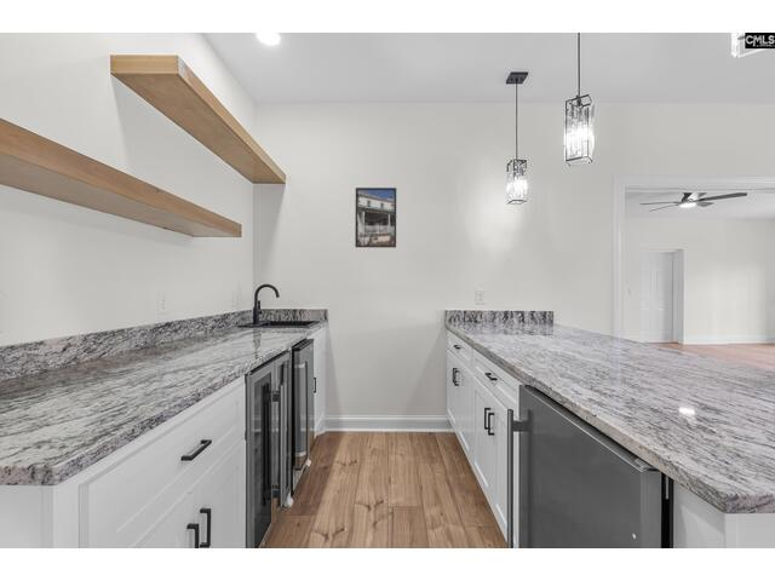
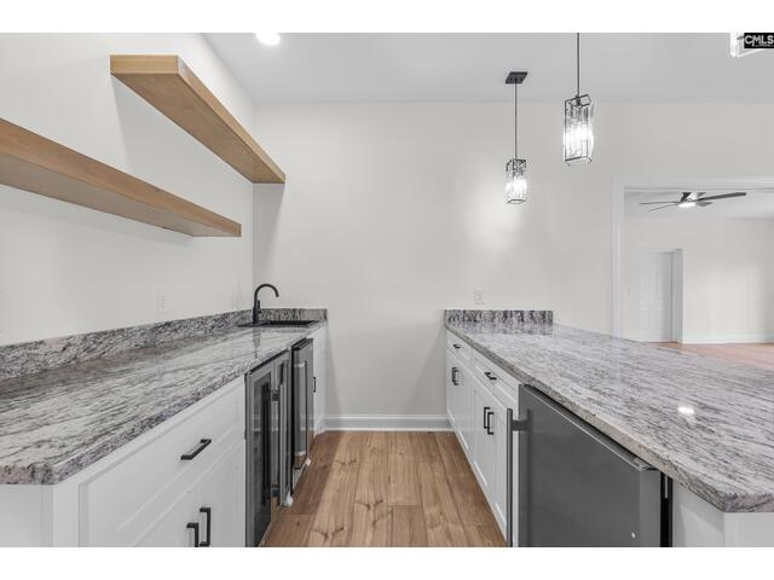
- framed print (375, 217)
